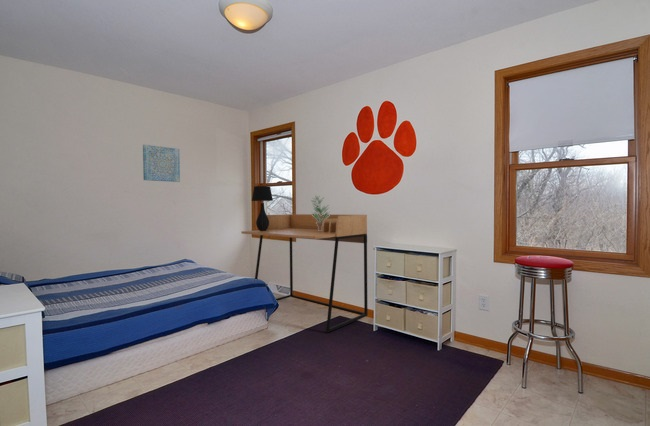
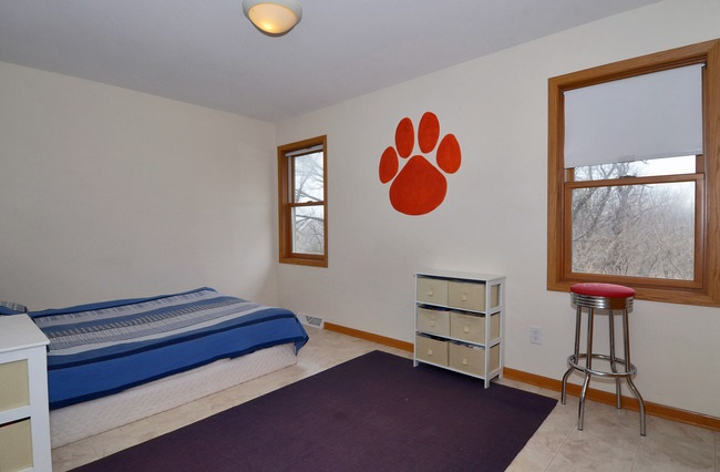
- desk (292, 265)
- wall art (162, 163)
- potted plant (320, 212)
- table lamp (262, 208)
